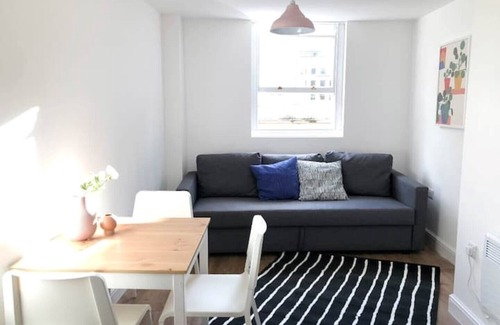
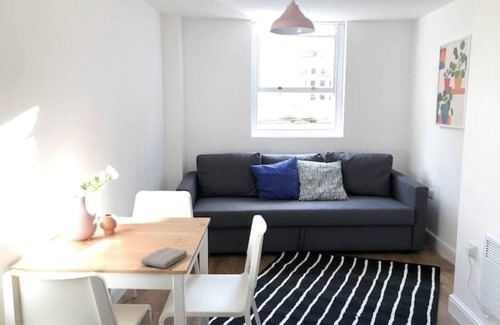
+ washcloth (165, 256)
